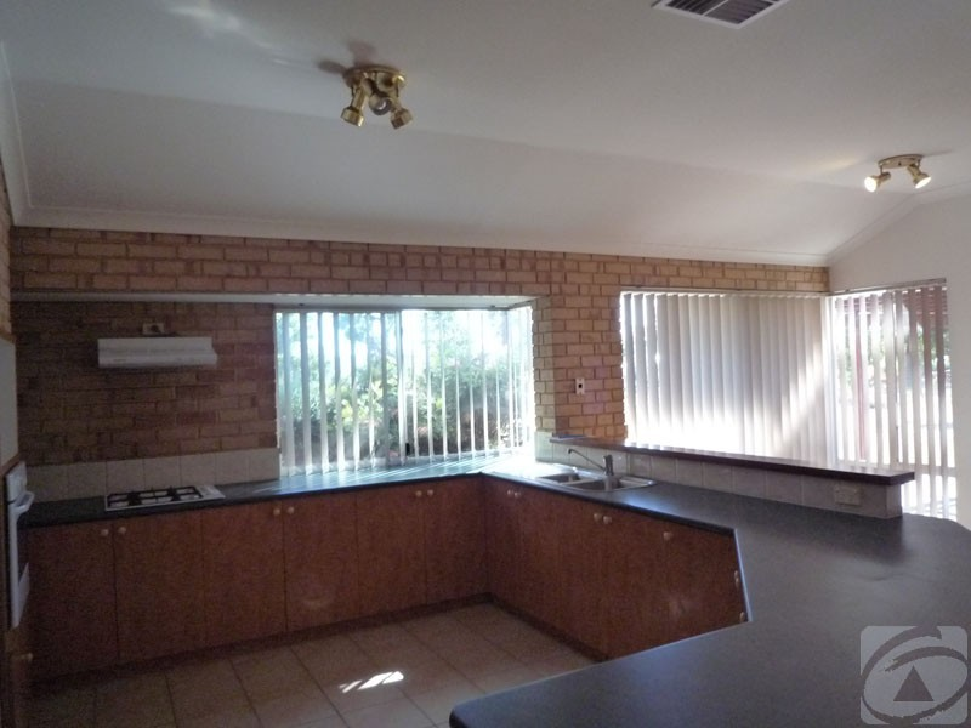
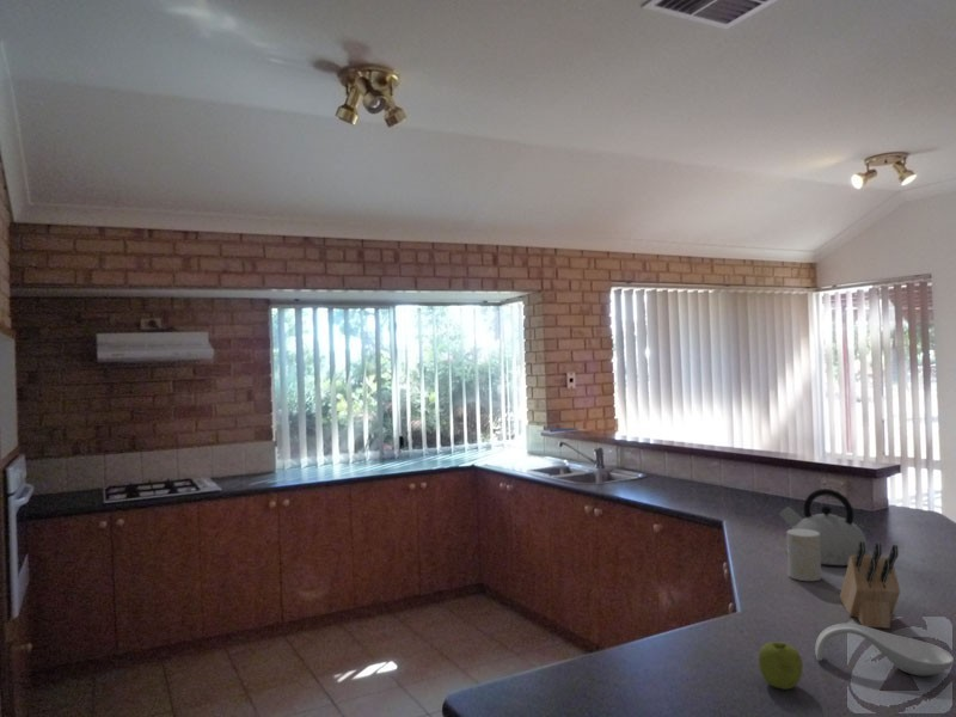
+ fruit (779, 662)
+ kettle (822, 521)
+ spoon rest (882, 646)
+ cup (803, 553)
+ knife block (869, 575)
